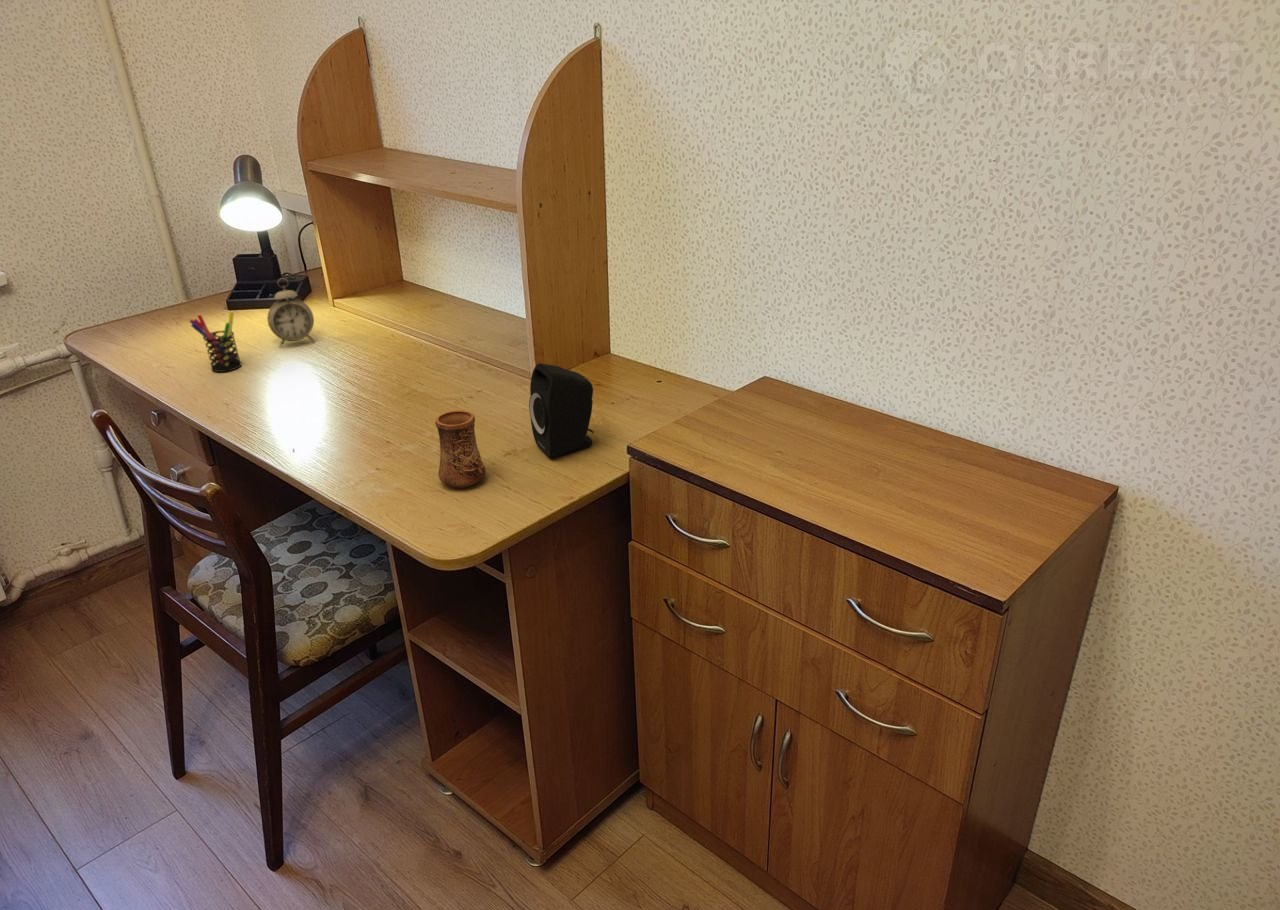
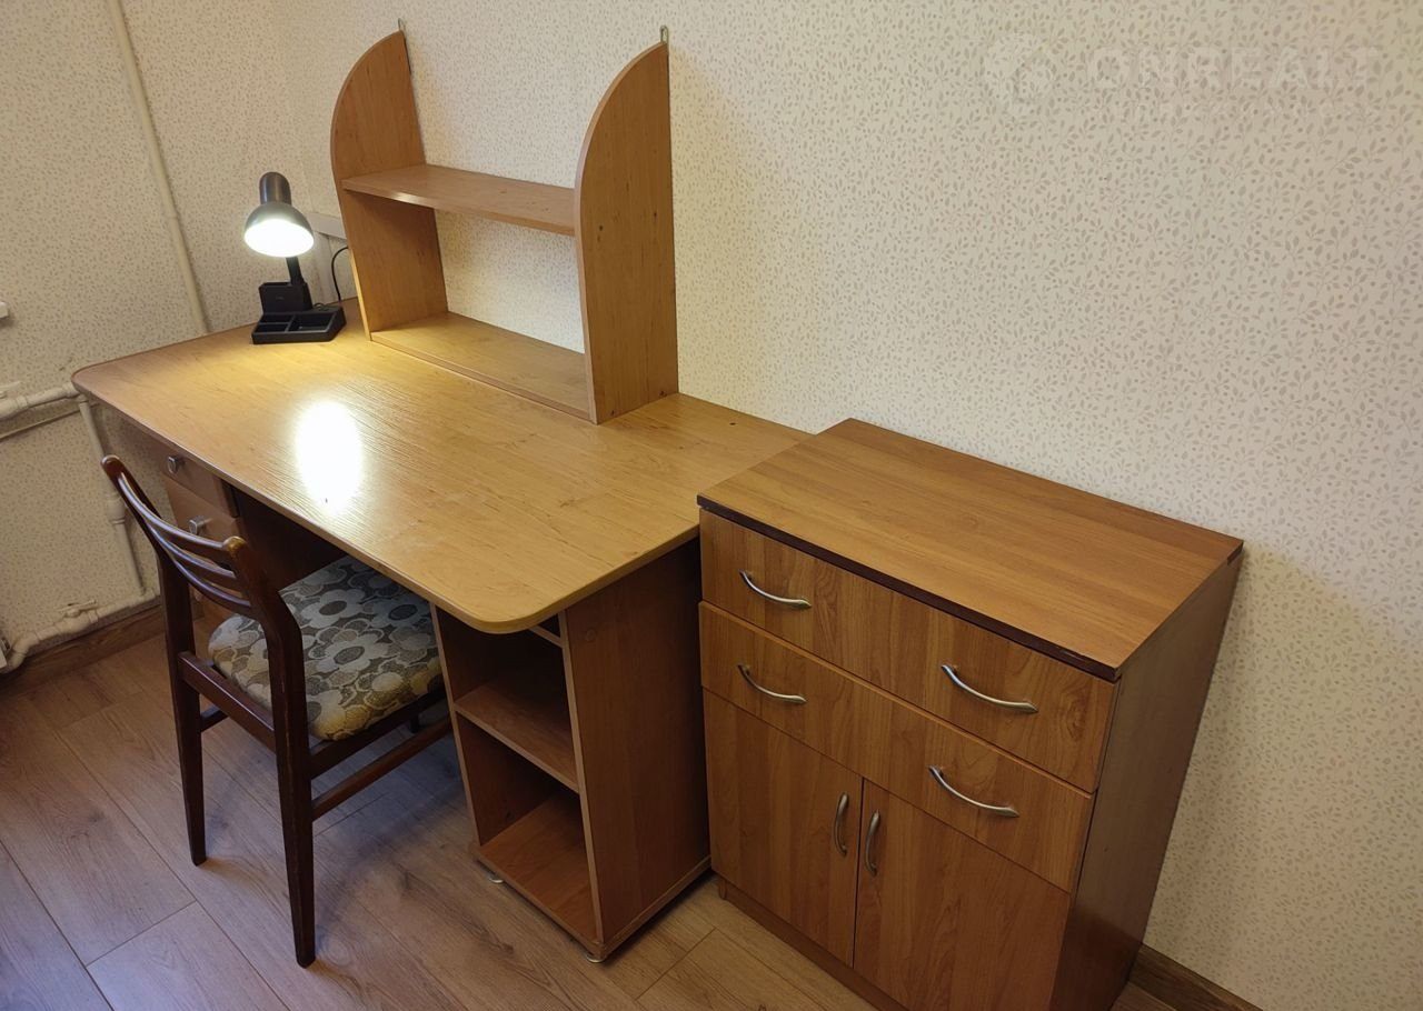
- alarm clock (289, 311)
- cup (459, 449)
- pen holder (220, 340)
- speaker (565, 406)
